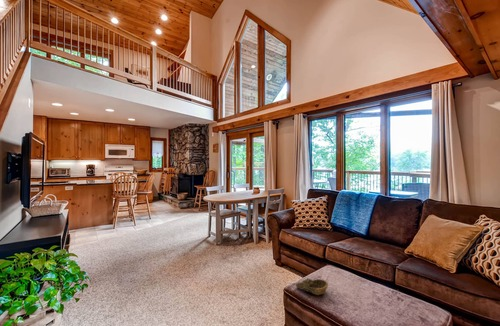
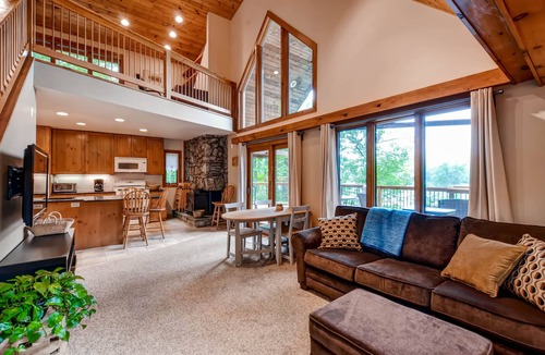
- decorative bowl (311, 285)
